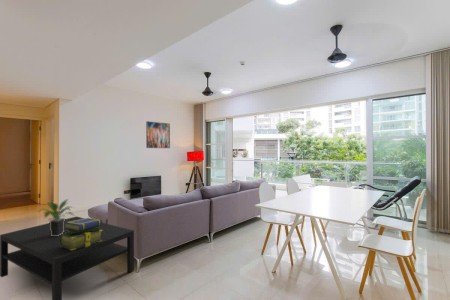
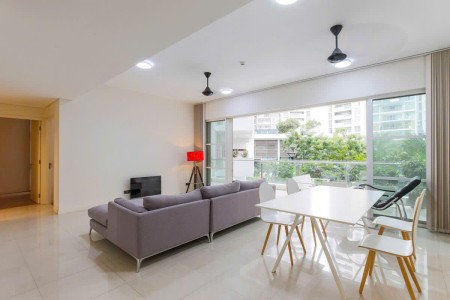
- coffee table (68, 252)
- potted plant (56, 217)
- stack of books (82, 231)
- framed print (158, 135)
